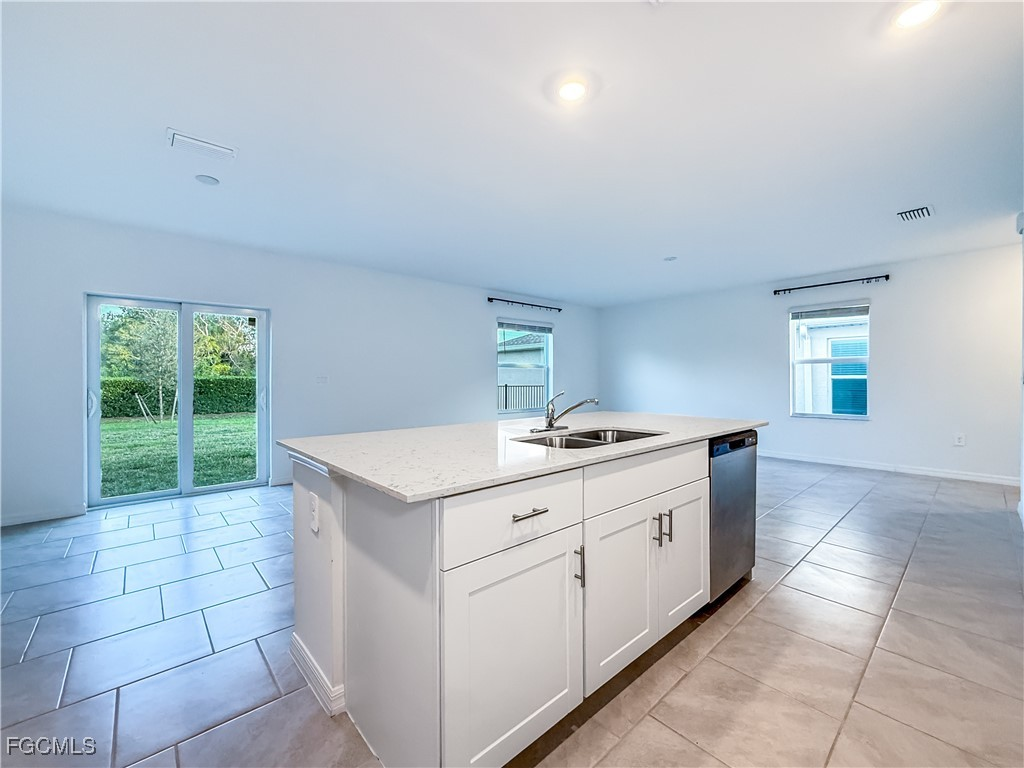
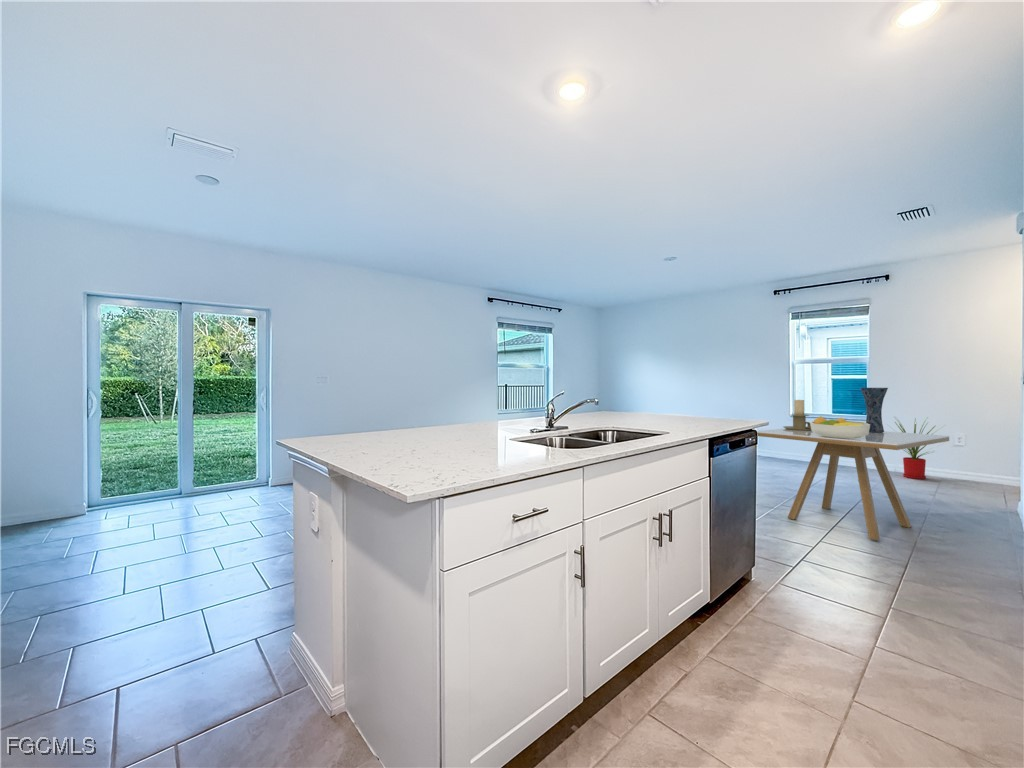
+ dining table (857, 473)
+ house plant (914, 447)
+ candle holder (799, 414)
+ vase (873, 409)
+ fruit bowl (839, 427)
